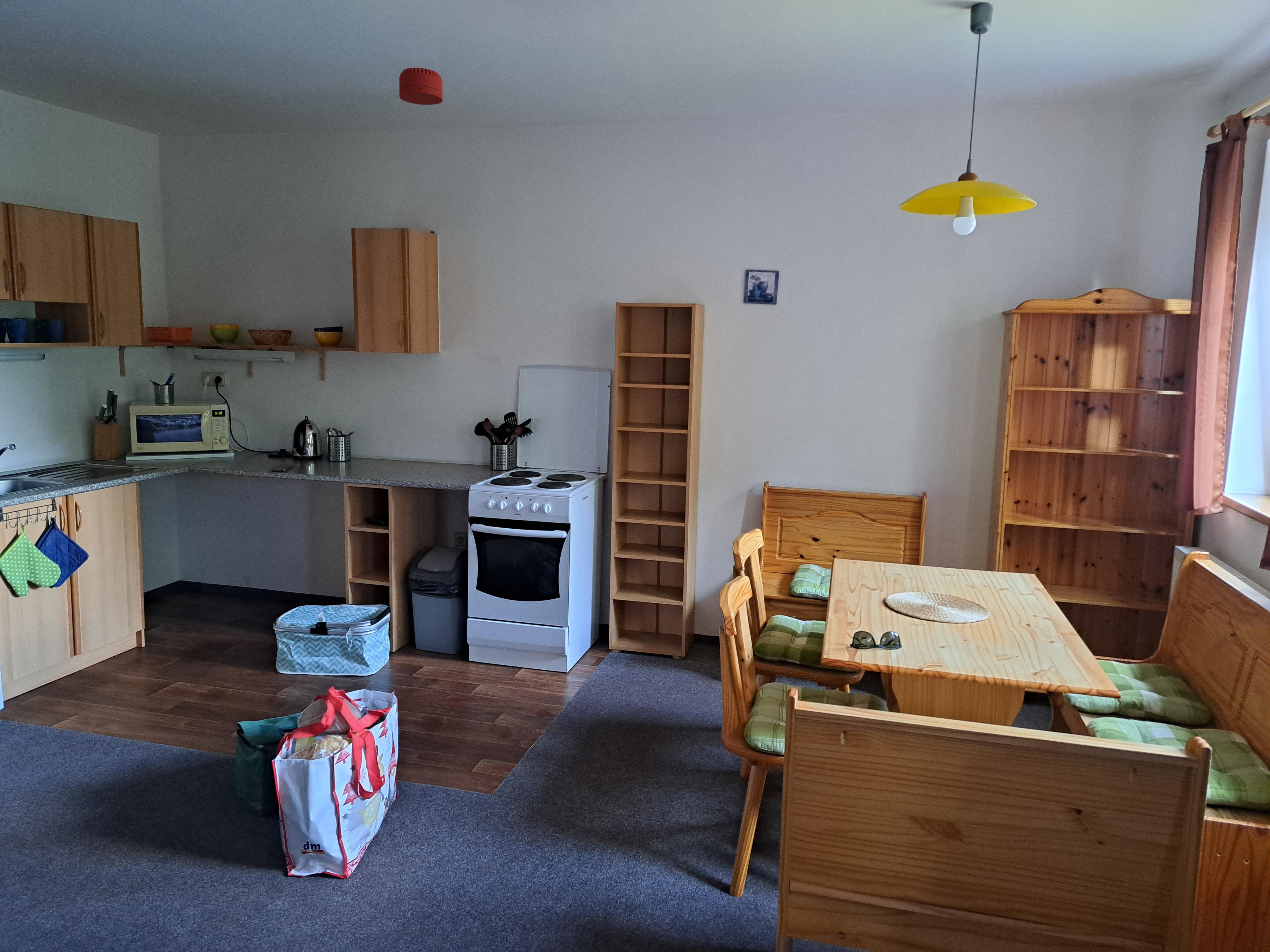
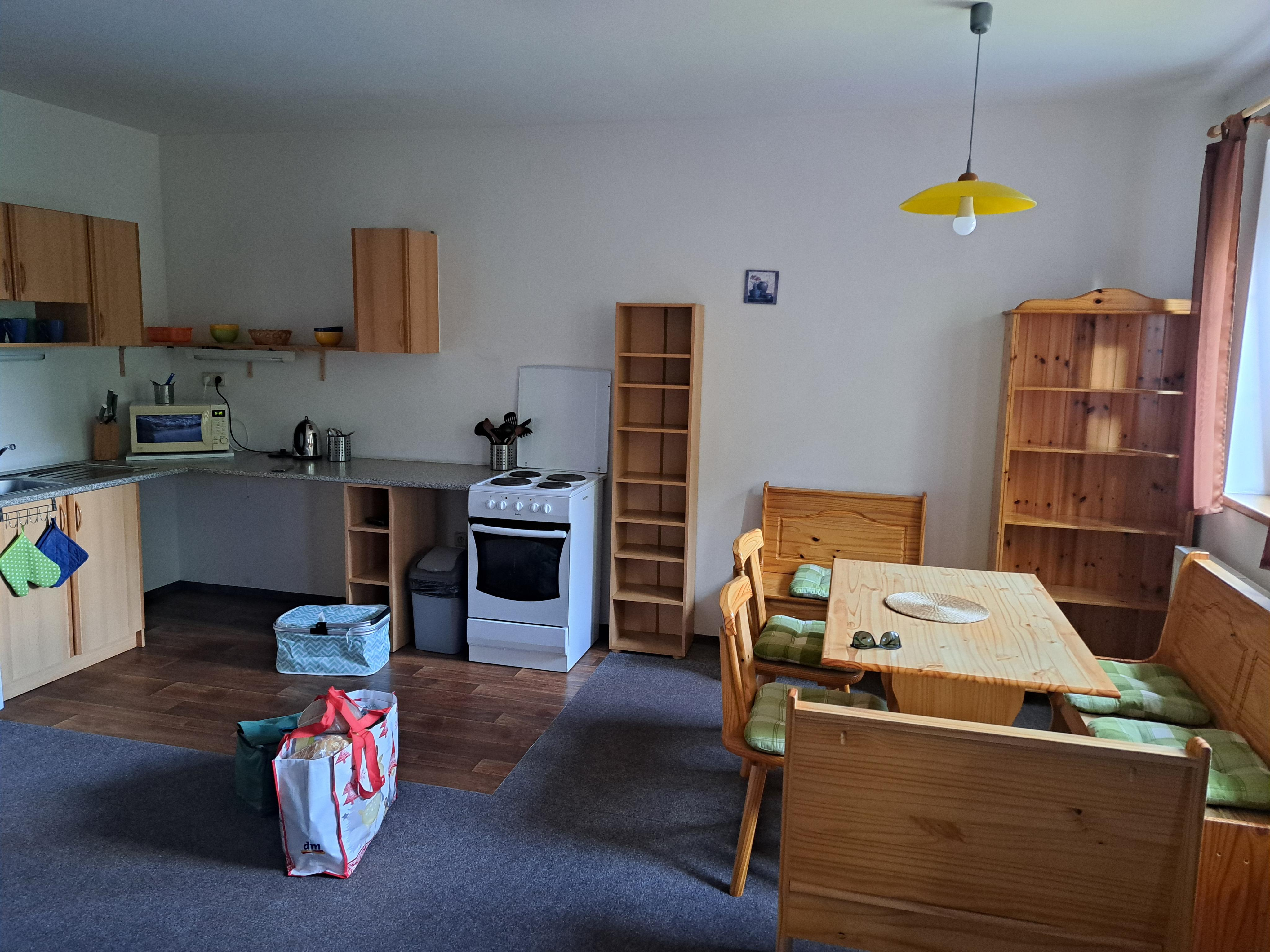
- smoke detector (421, 86)
